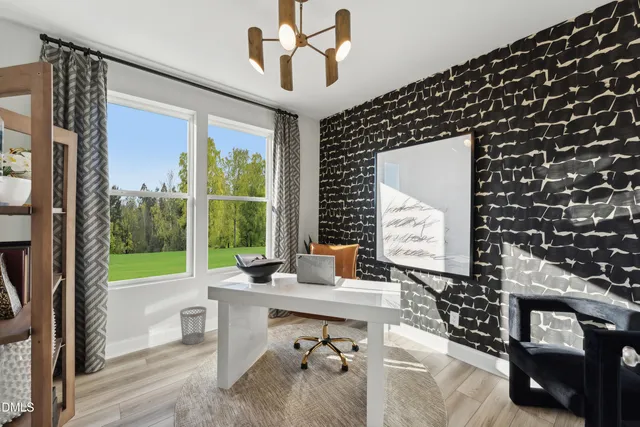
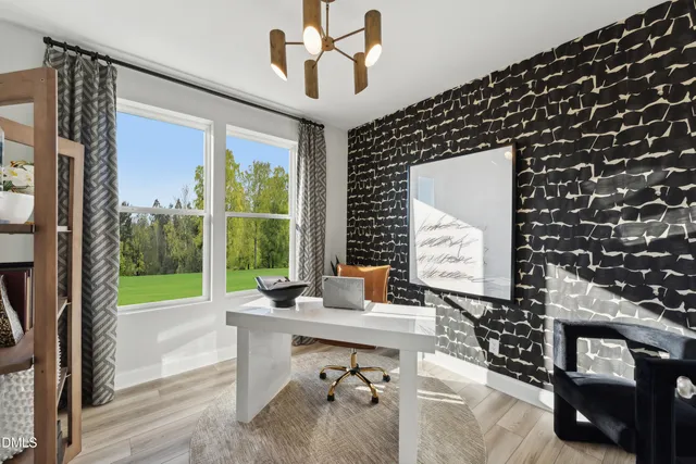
- wastebasket (193, 325)
